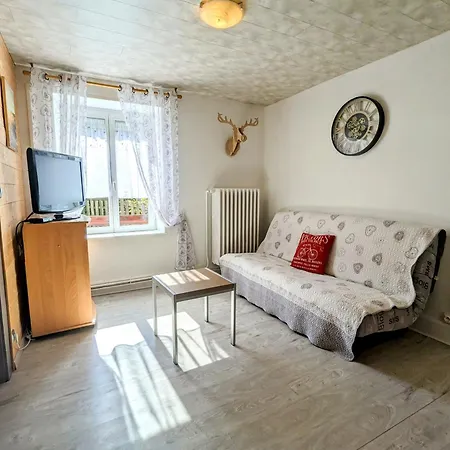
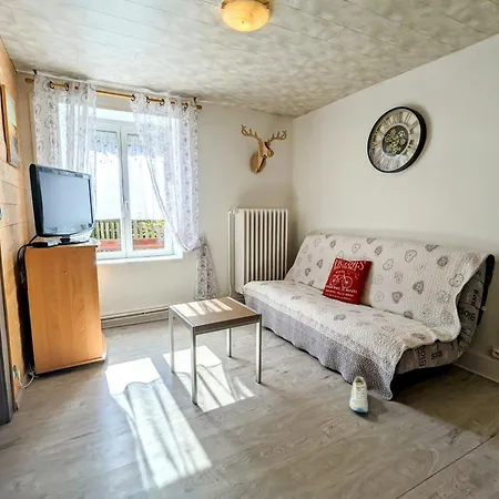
+ sneaker (359, 394)
